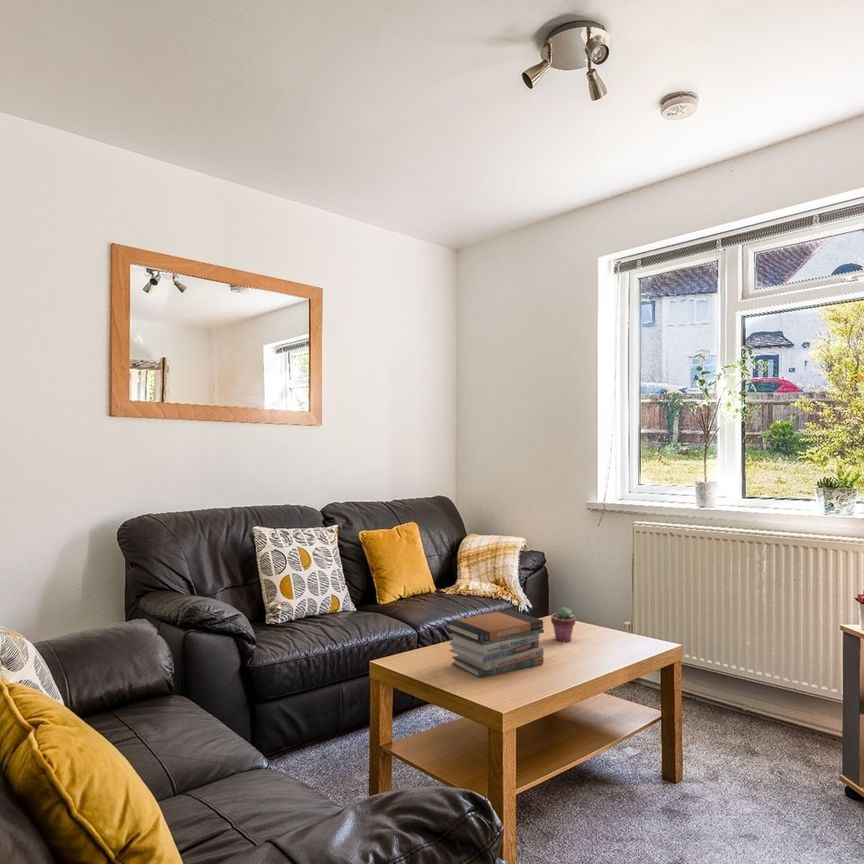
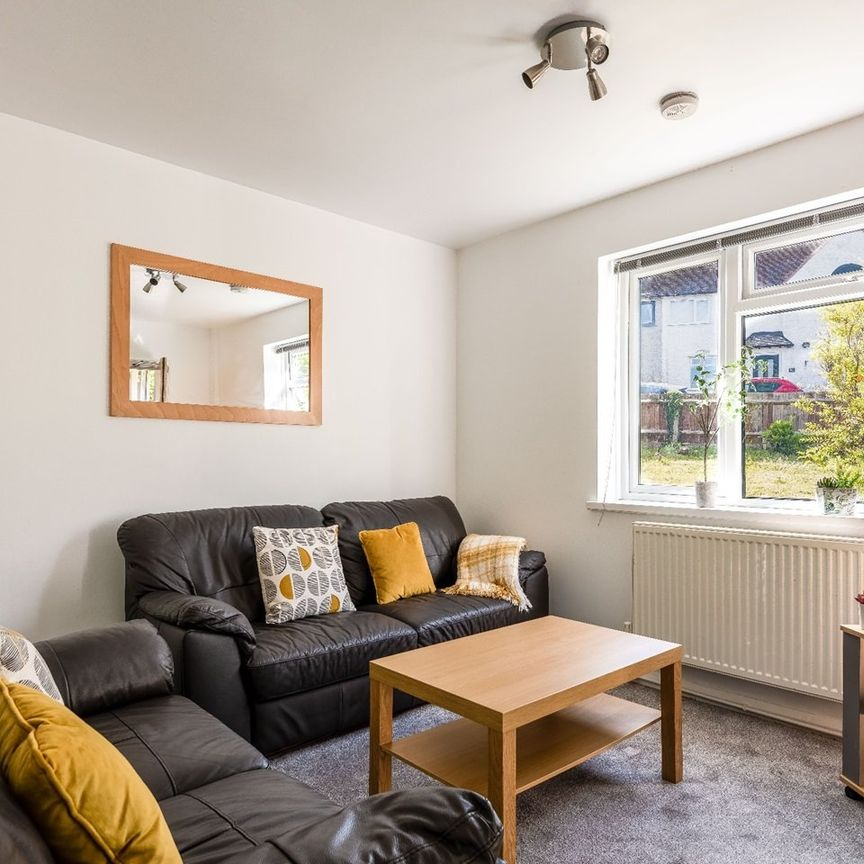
- potted succulent (563, 623)
- book stack (495, 642)
